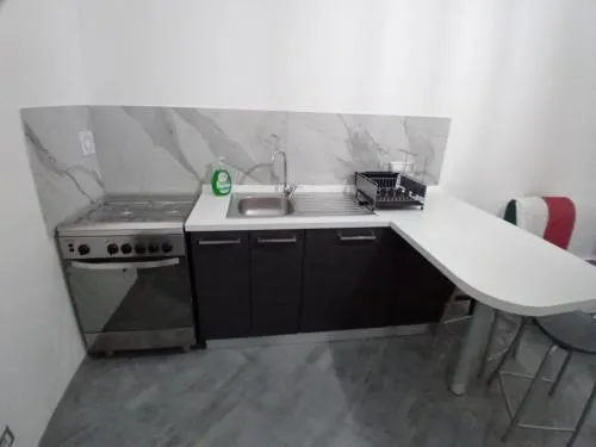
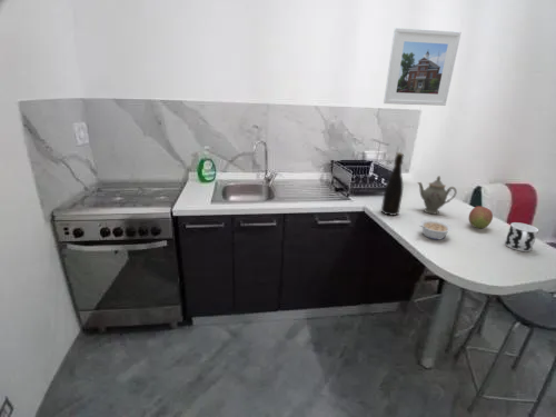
+ bottle (394, 183)
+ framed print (420, 68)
+ chinaware (435, 193)
+ legume (434, 229)
+ fruit (480, 217)
+ cup (520, 238)
